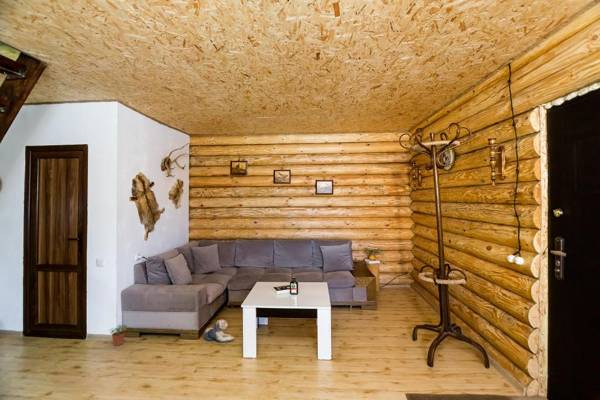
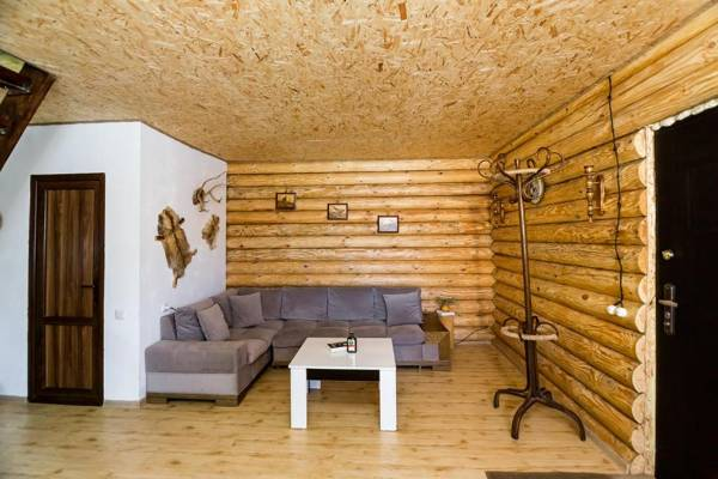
- plush toy (218, 328)
- potted plant (118, 335)
